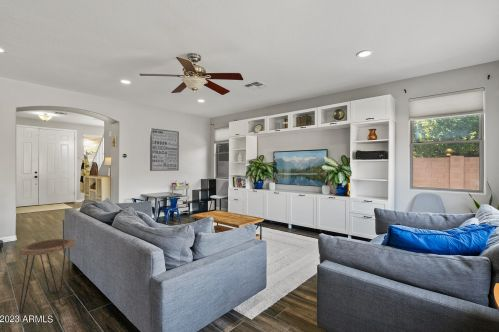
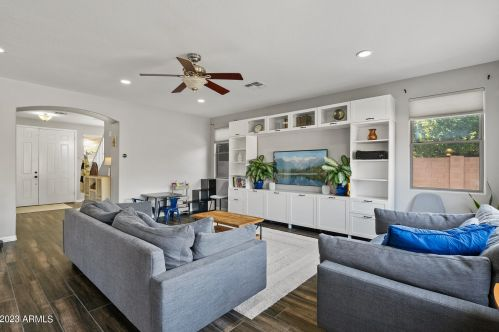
- wall art (165, 150)
- side table (51, 272)
